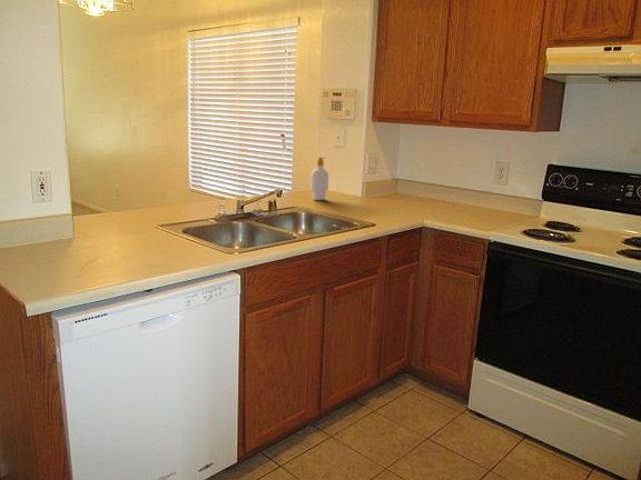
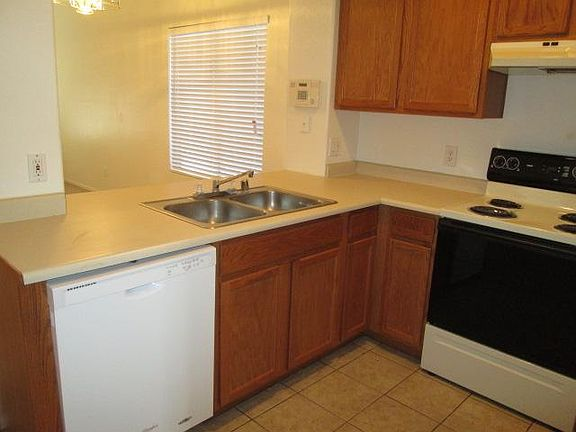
- soap bottle (319, 178)
